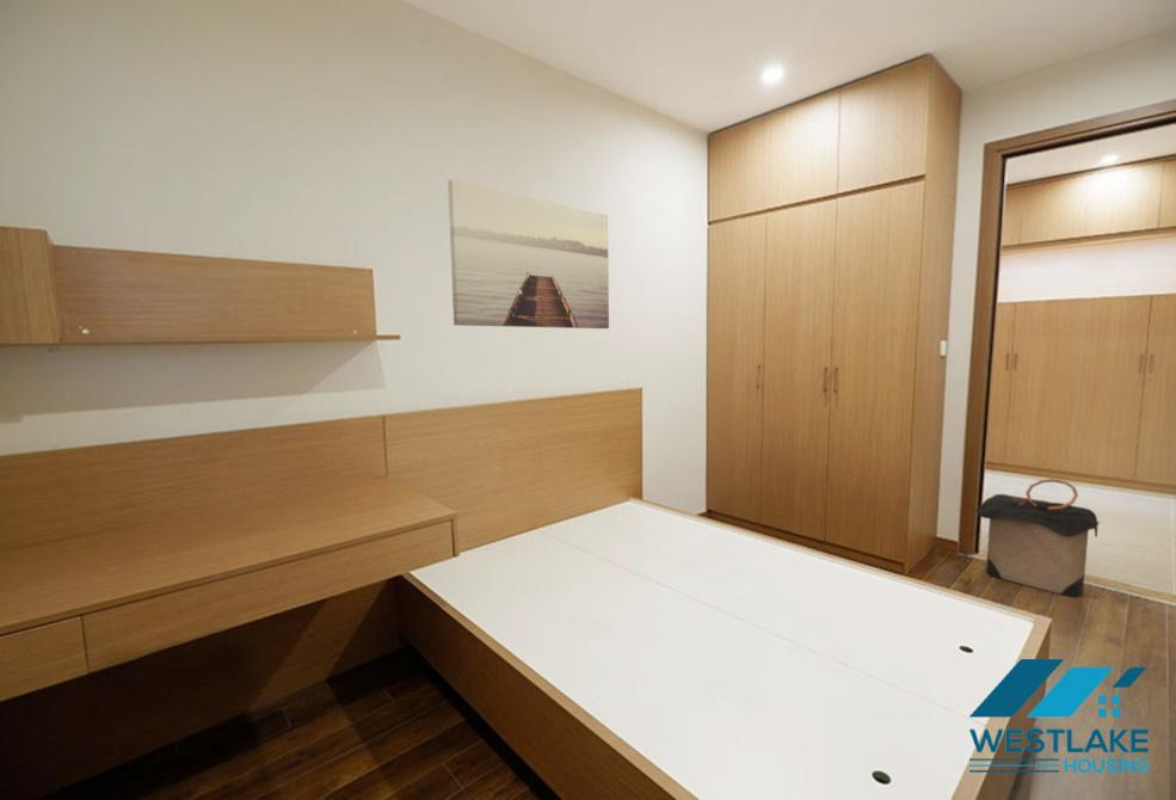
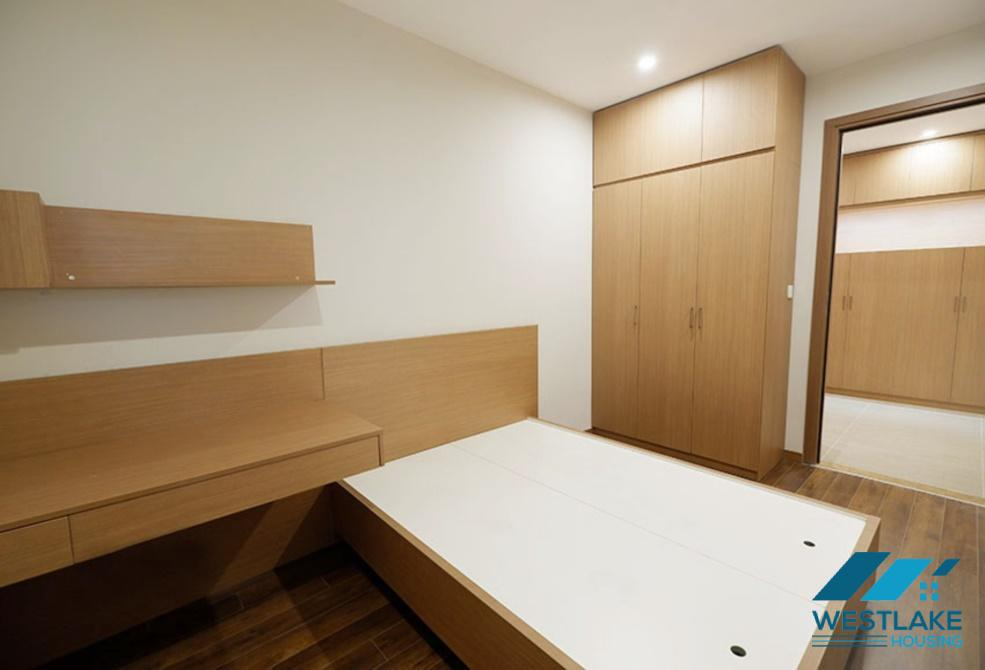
- laundry hamper (1033, 530)
- wall art (538, 264)
